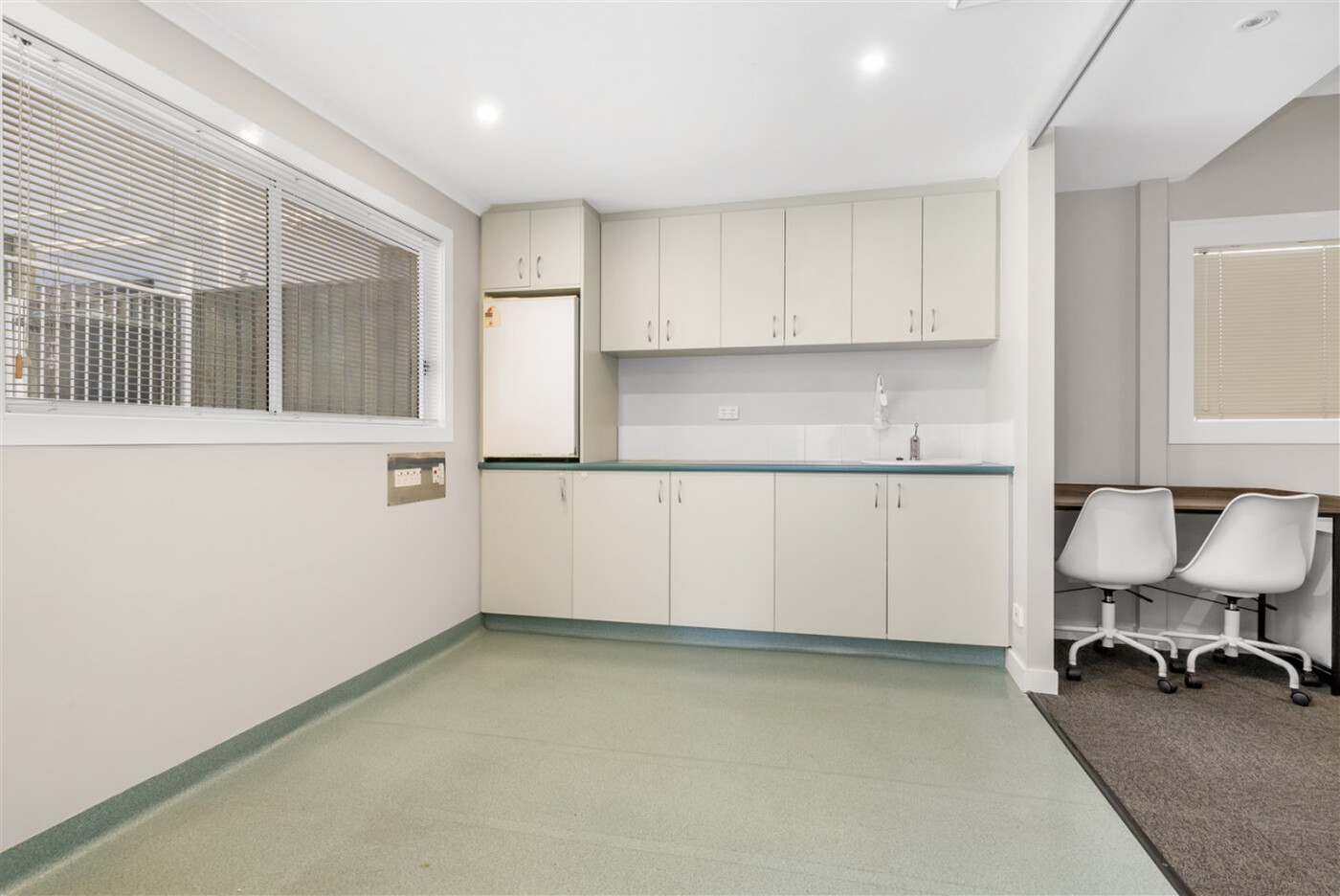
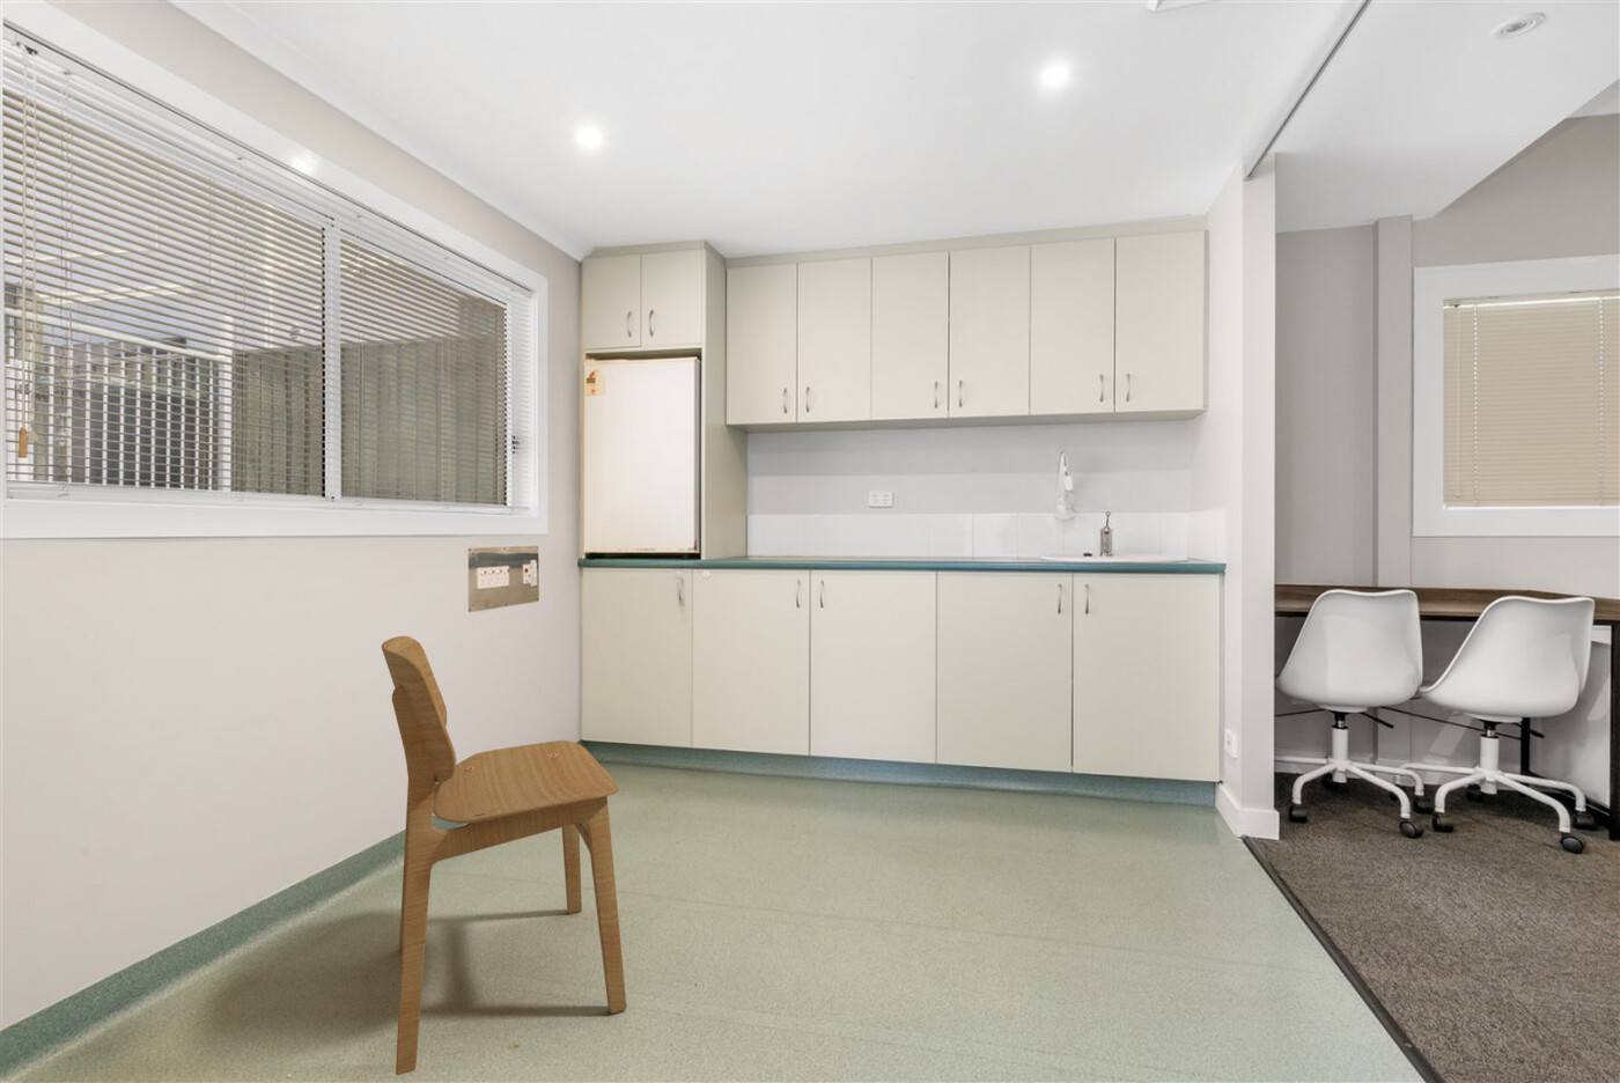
+ dining chair (504, 806)
